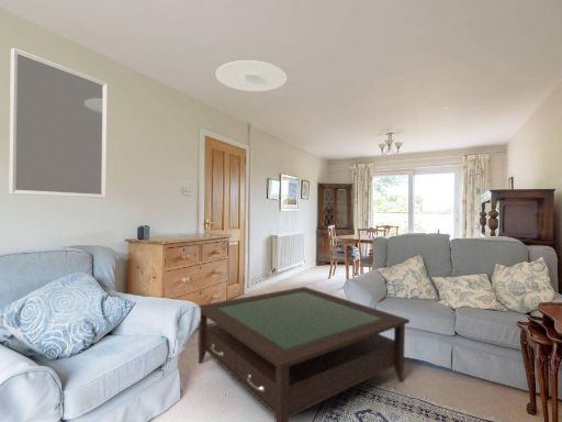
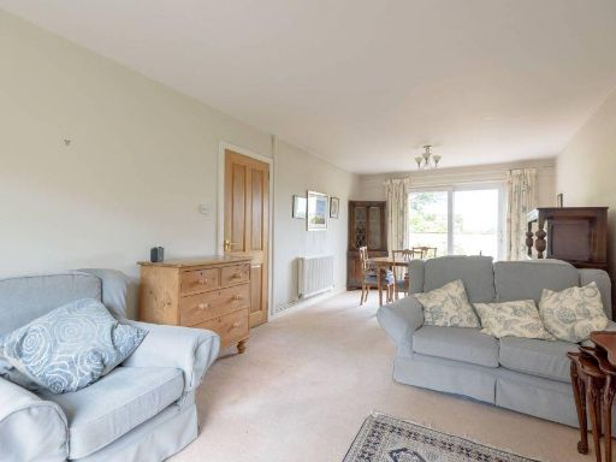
- coffee table (295, 342)
- home mirror (64, 132)
- ceiling light (251, 74)
